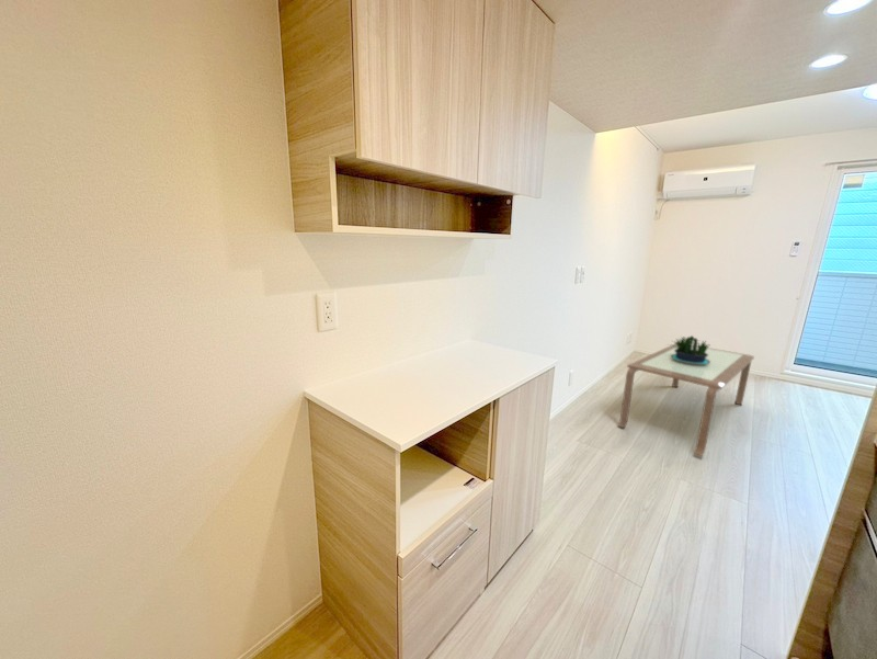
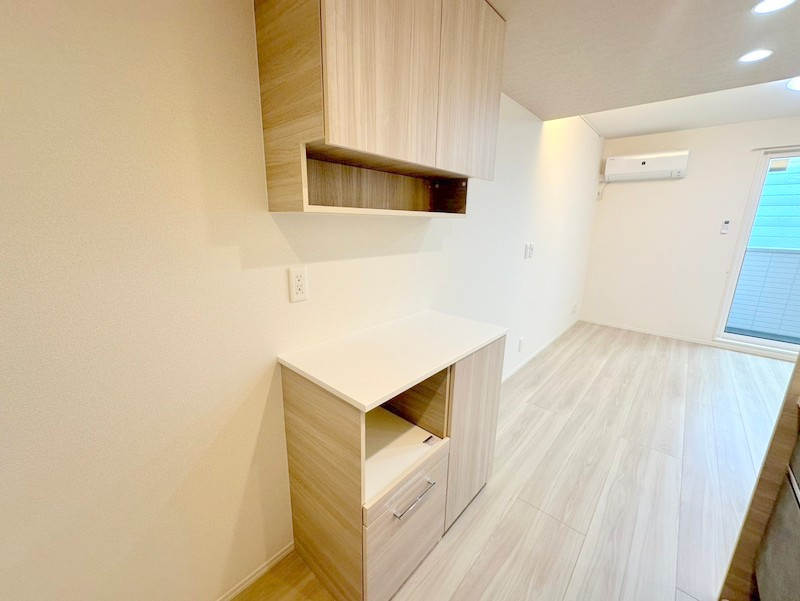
- potted plant (688, 348)
- coffee table (690, 382)
